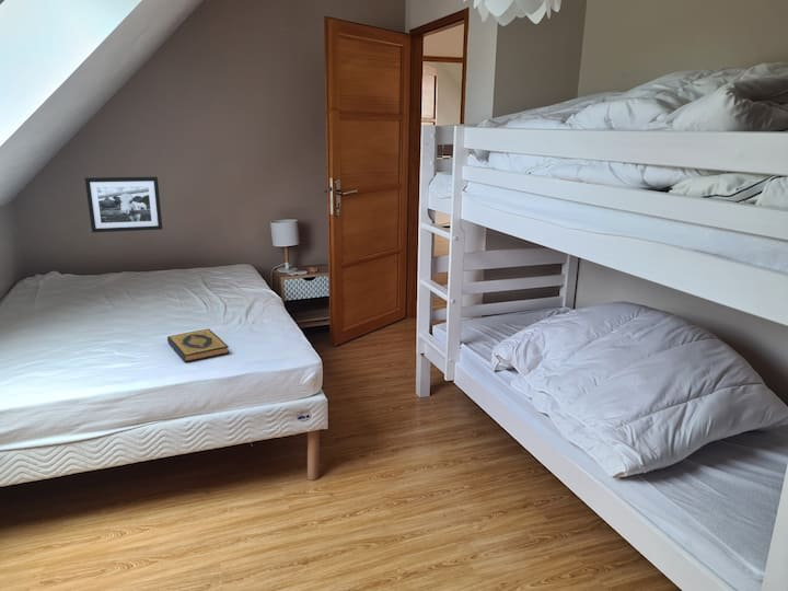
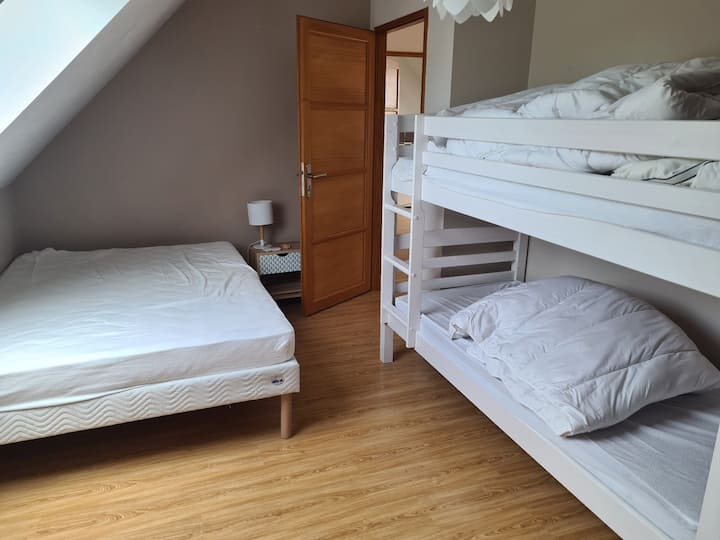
- hardback book (197, 344)
- picture frame (125, 204)
